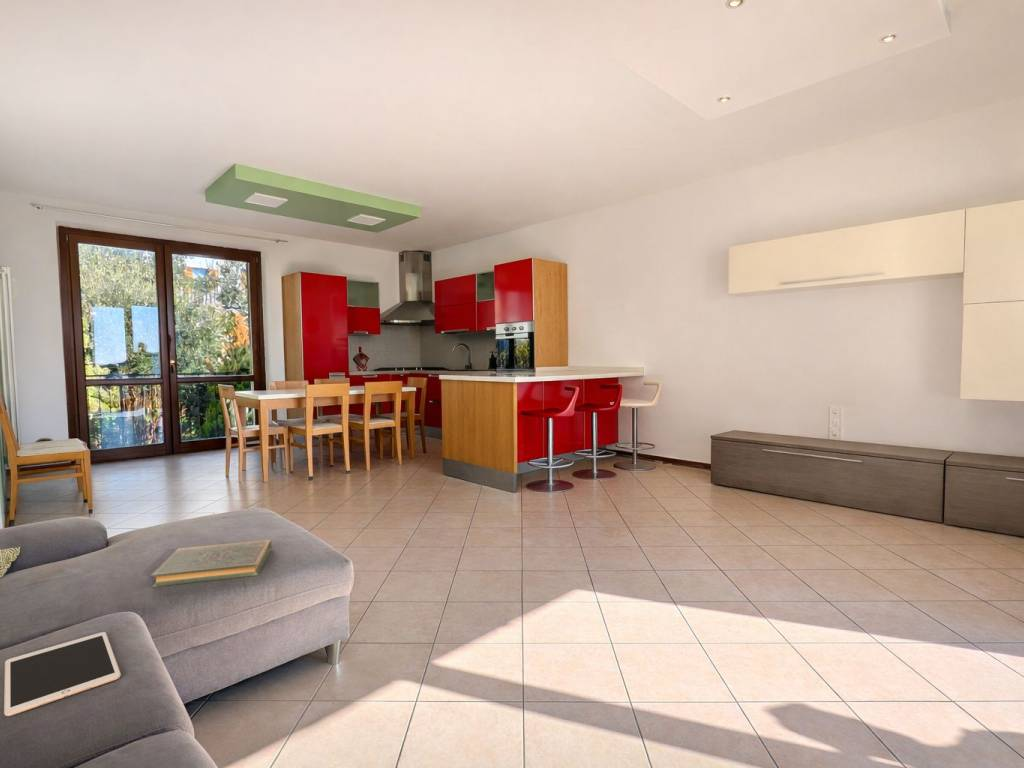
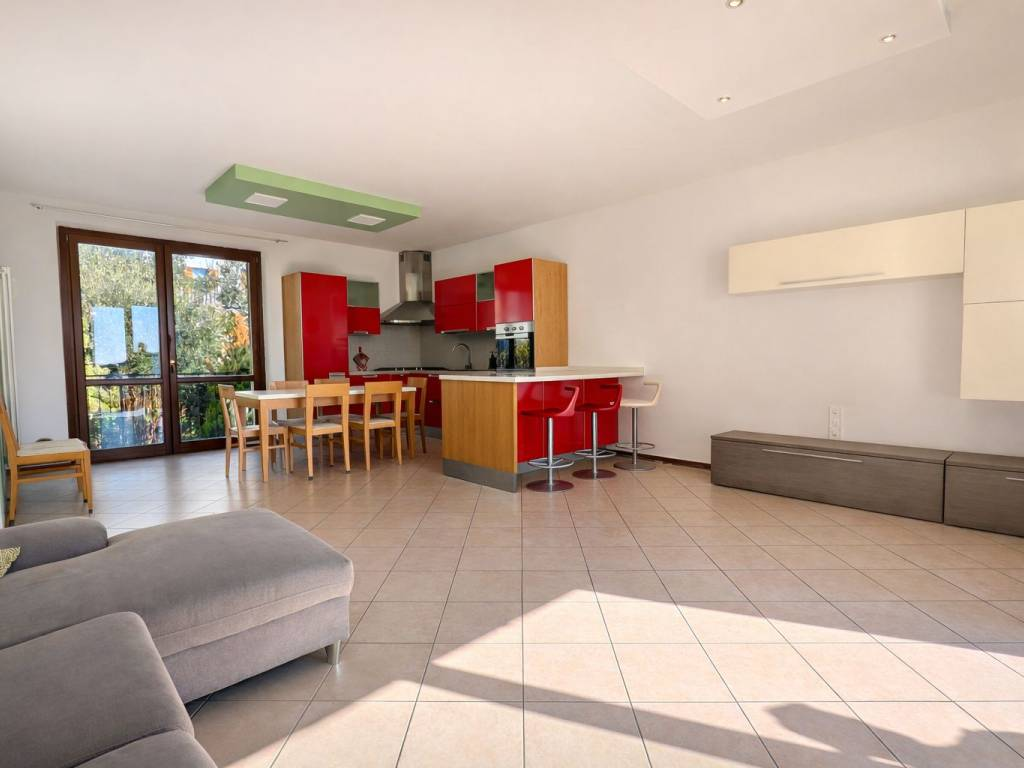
- book (216, 561)
- tablet (61, 669)
